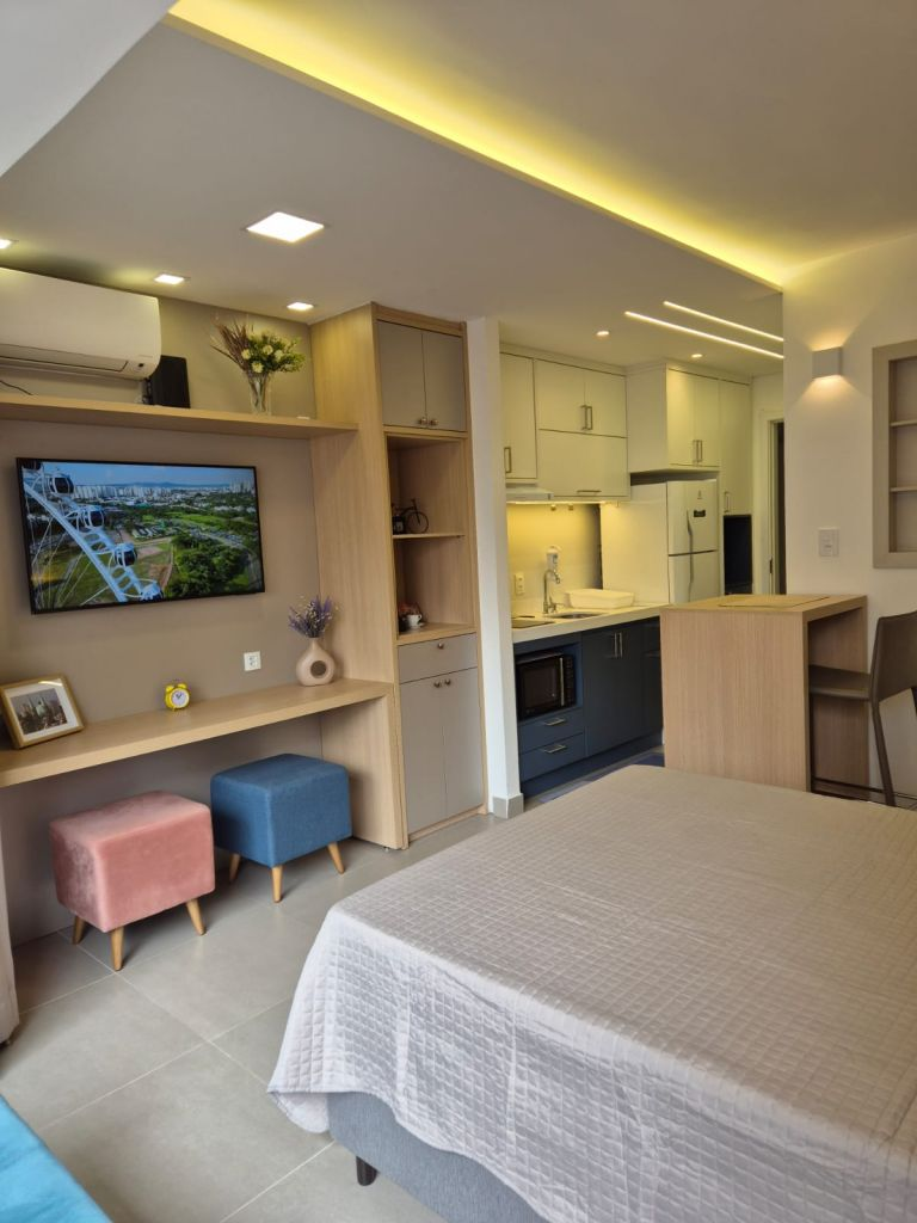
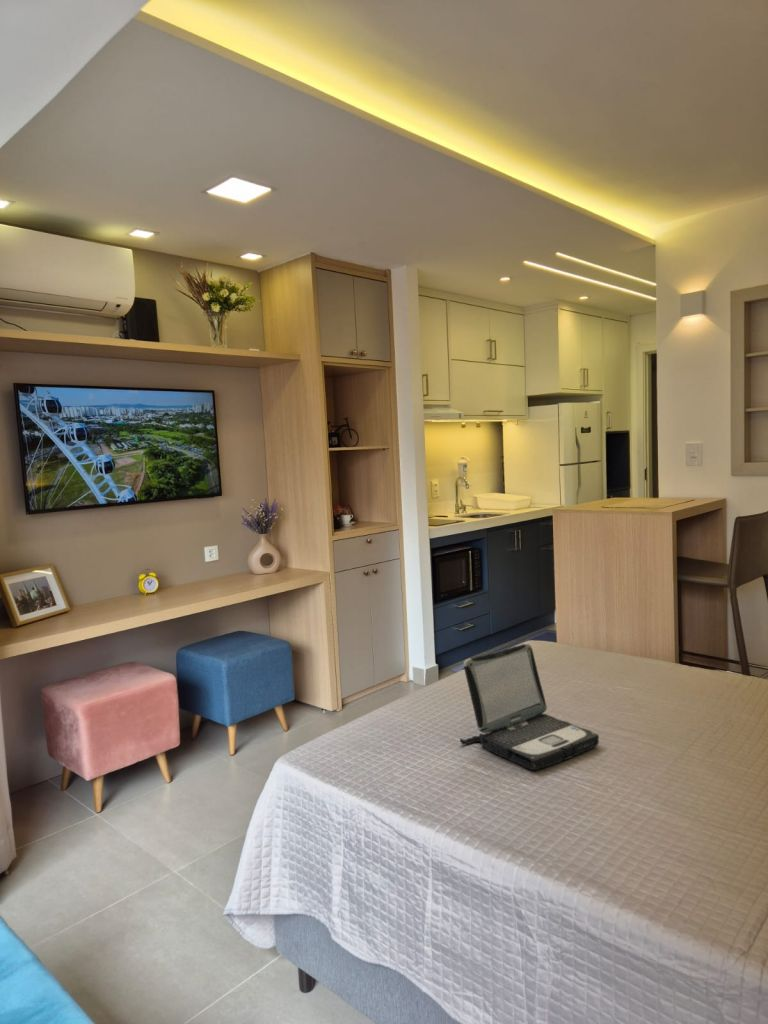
+ laptop (527, 701)
